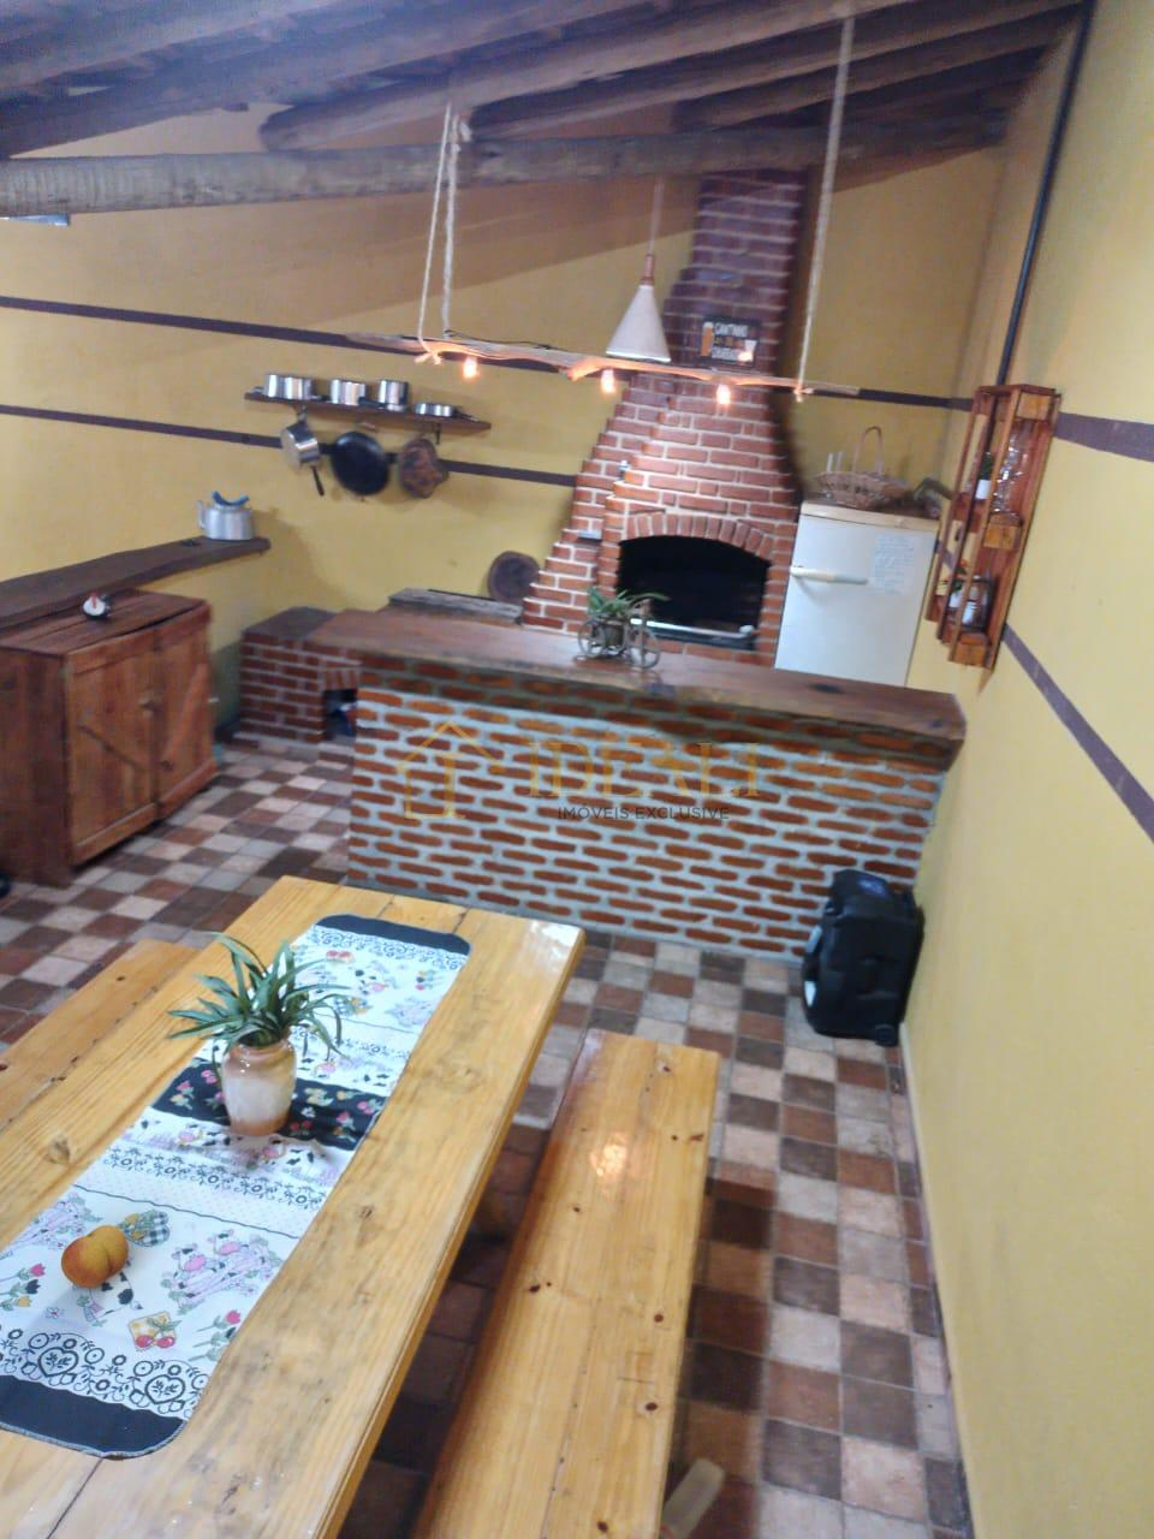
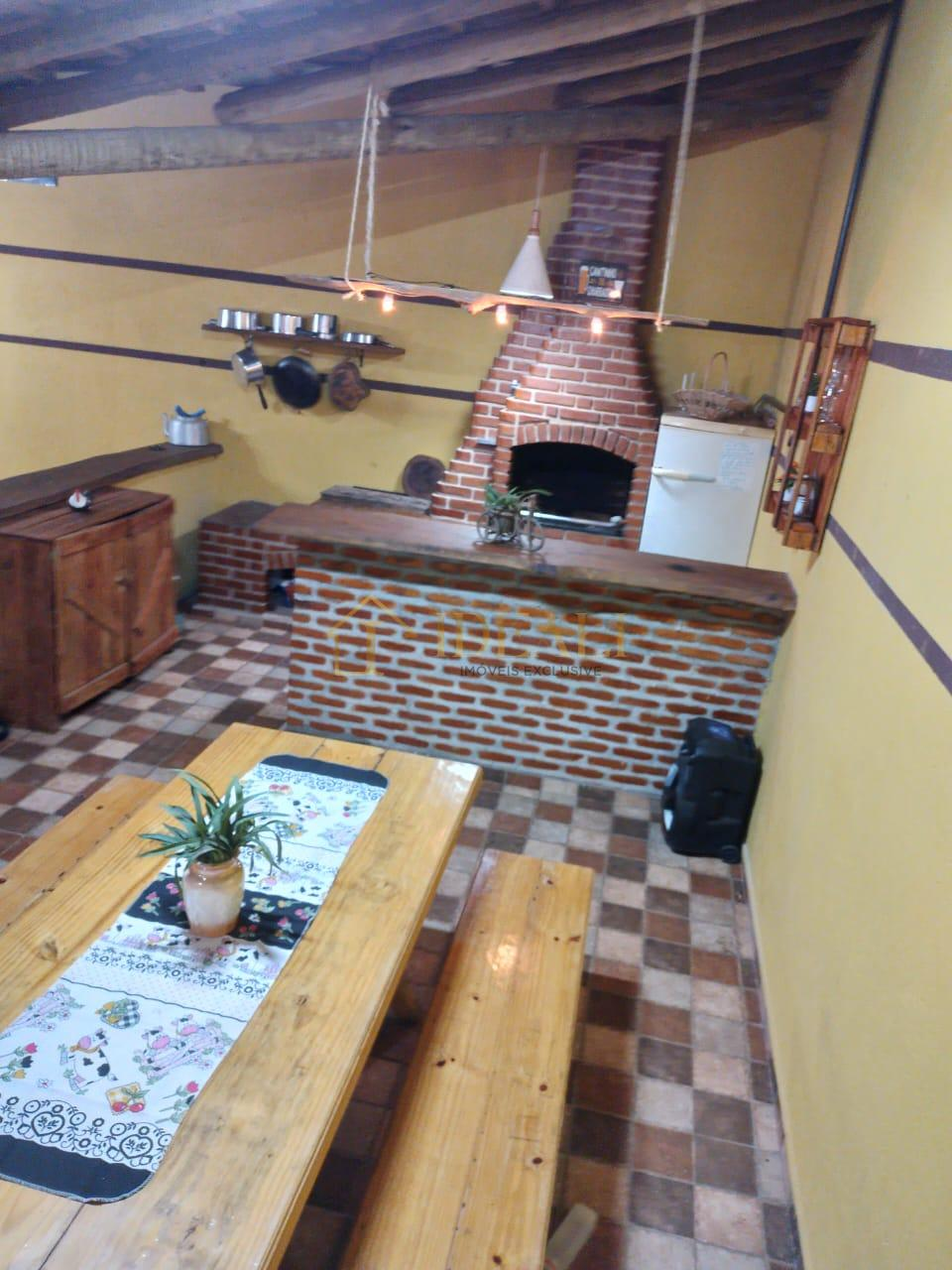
- fruit (95, 1257)
